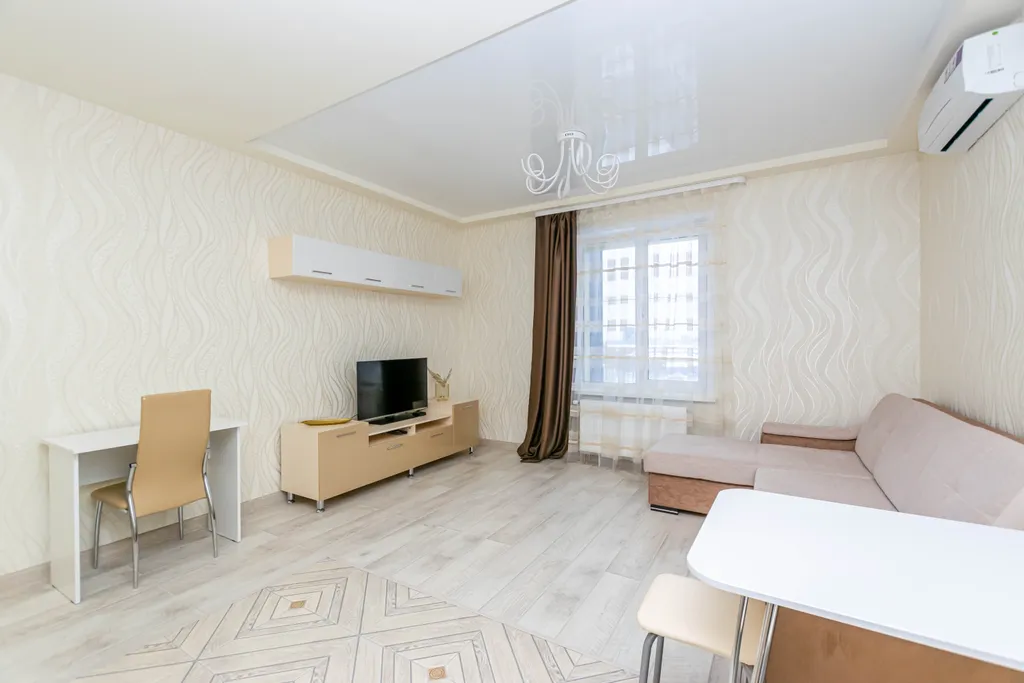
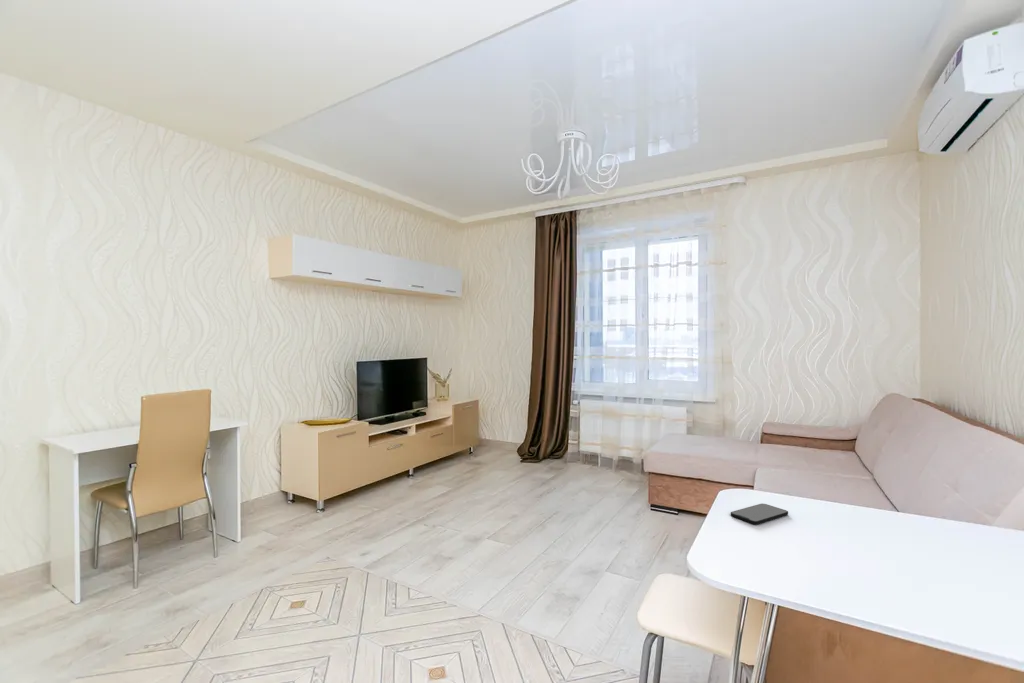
+ smartphone (759, 513)
